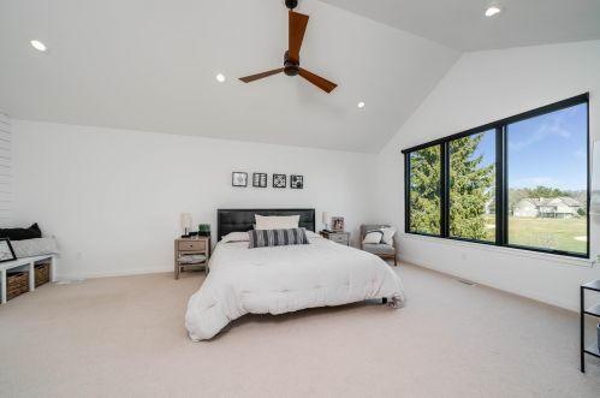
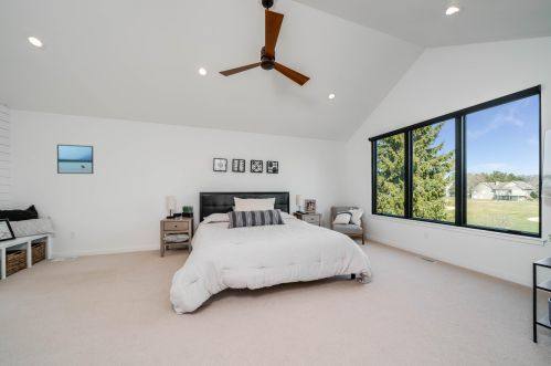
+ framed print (75, 159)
